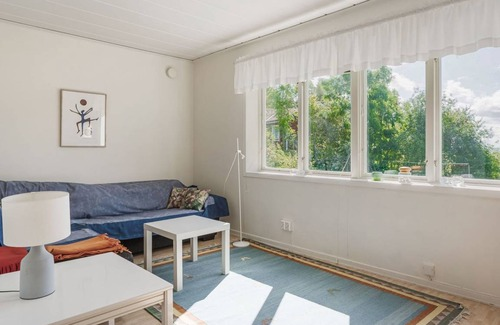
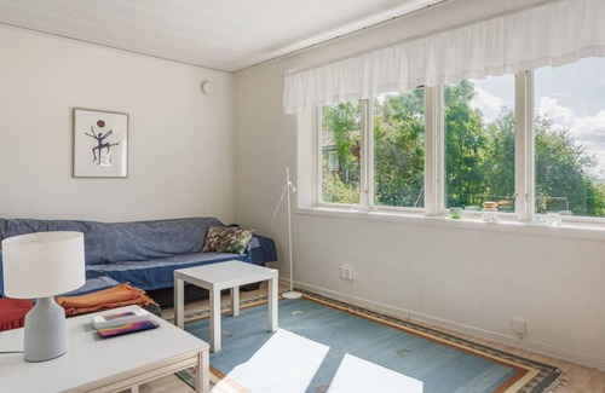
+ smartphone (125, 322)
